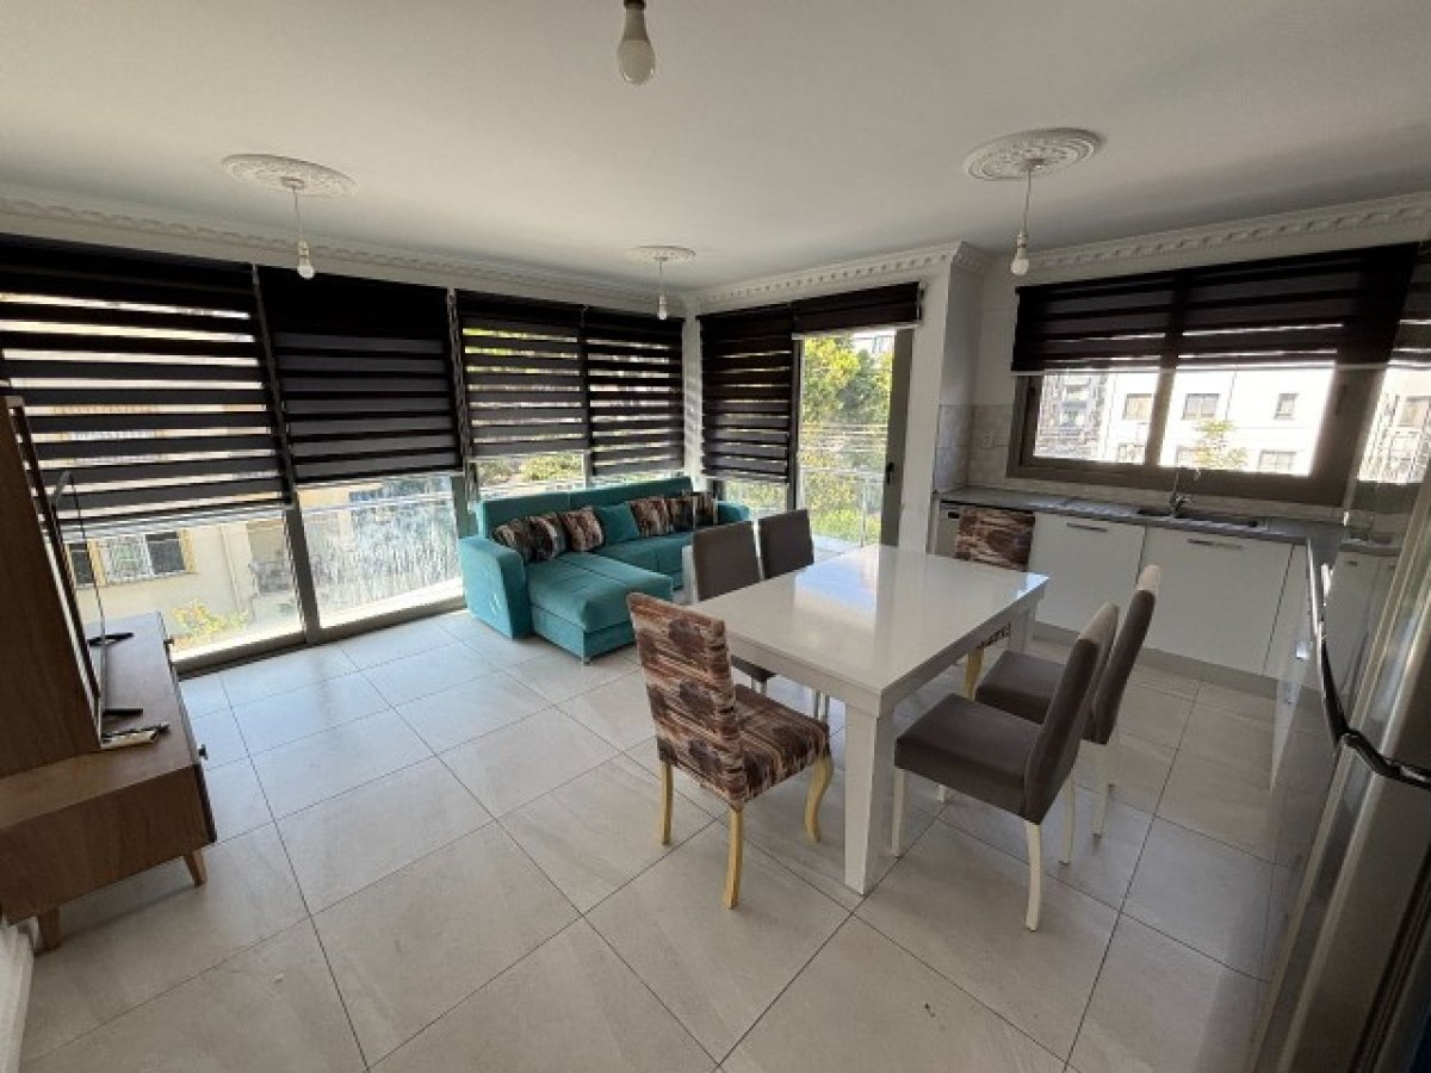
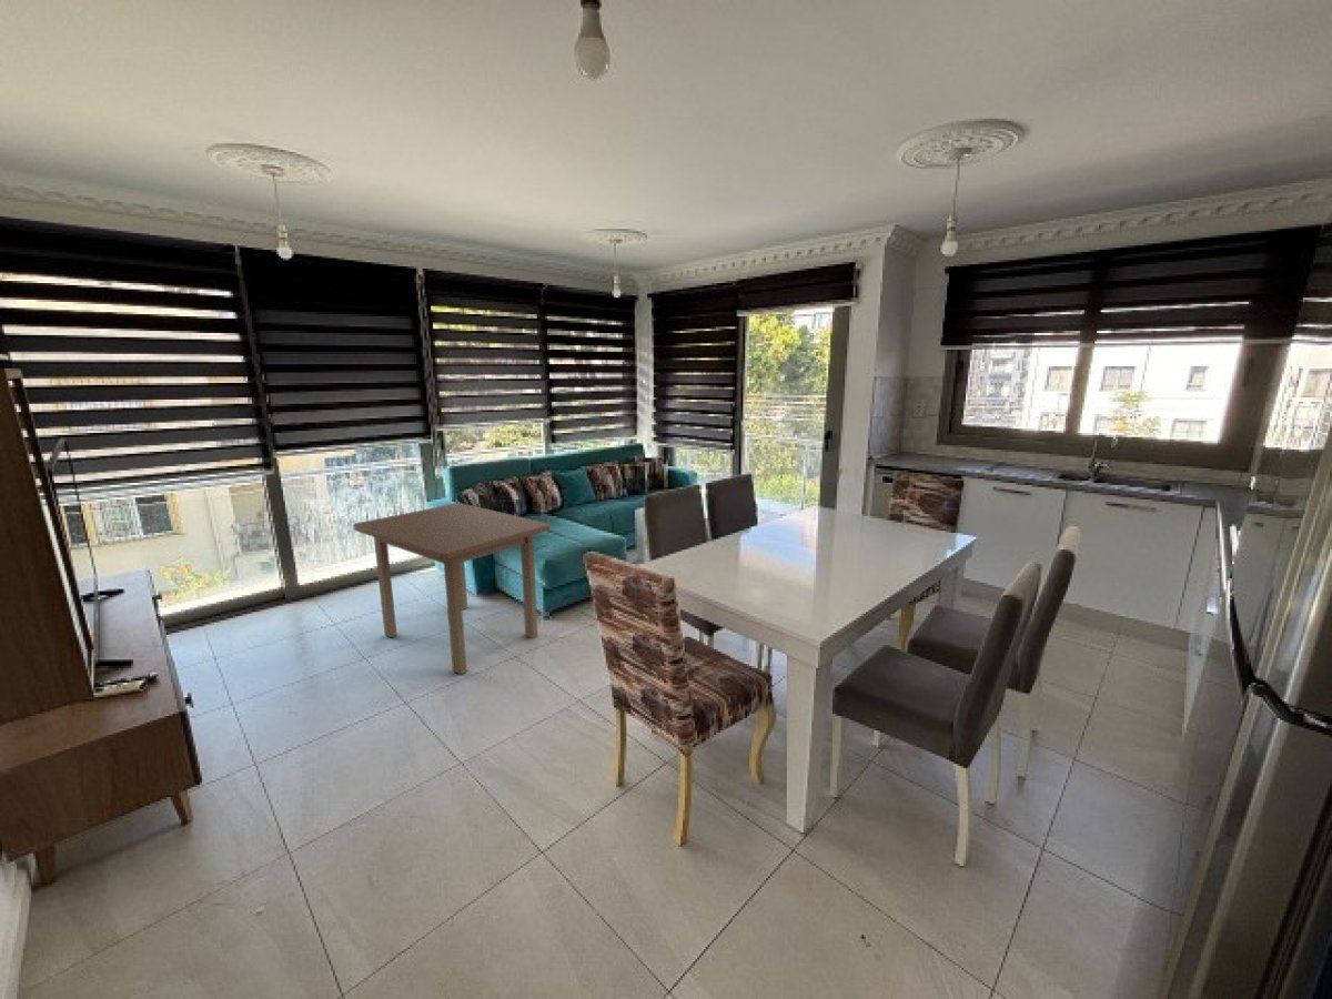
+ coffee table (456, 581)
